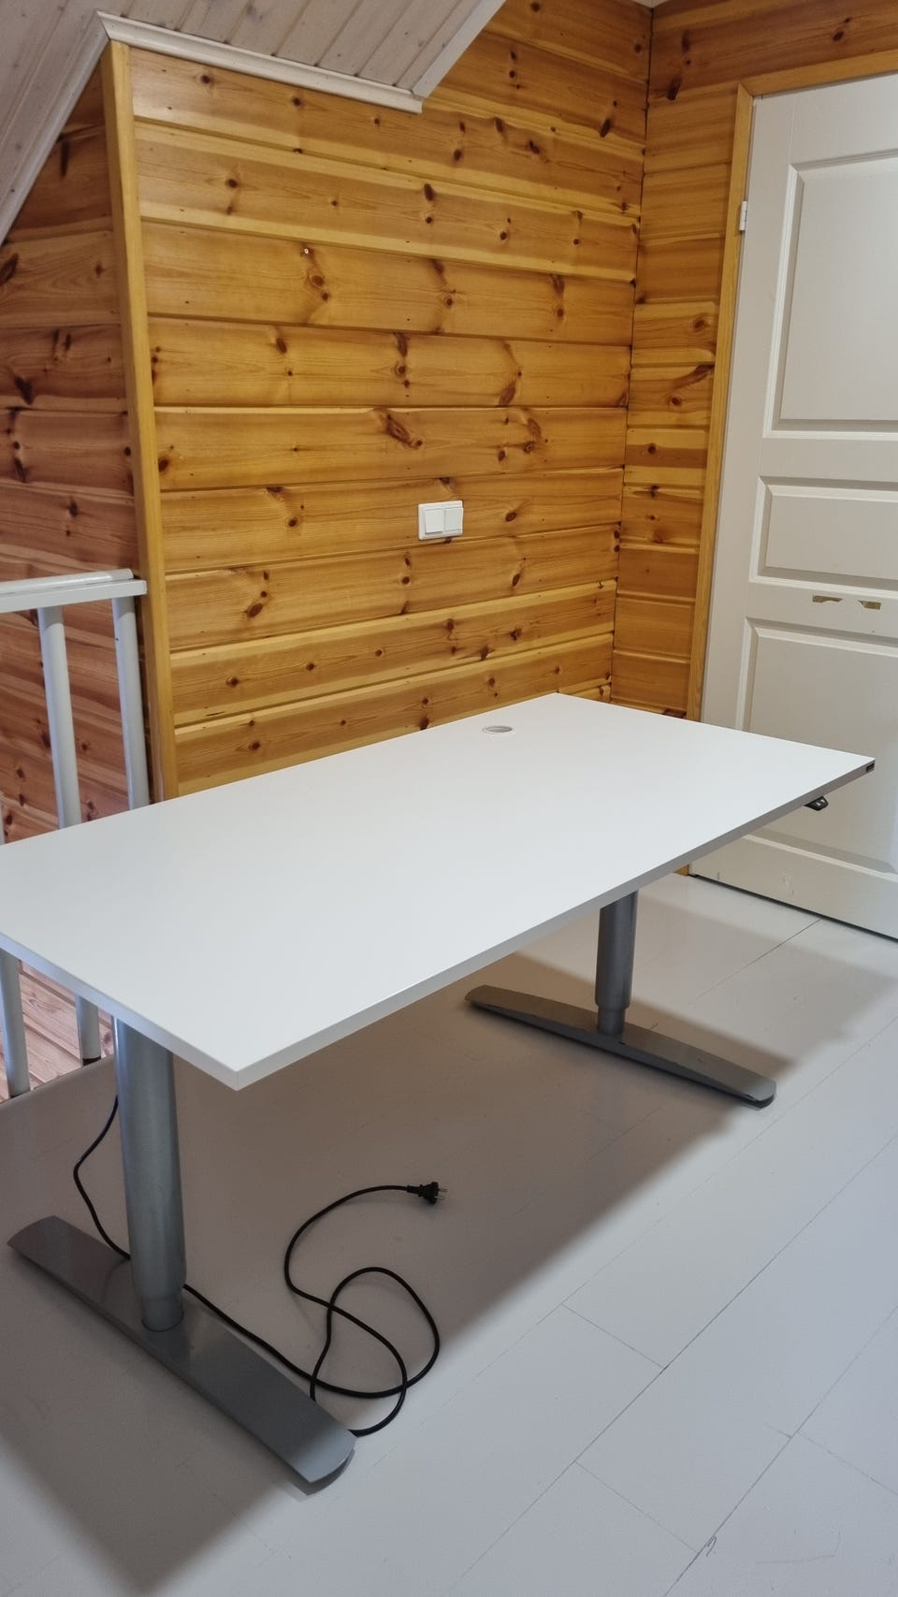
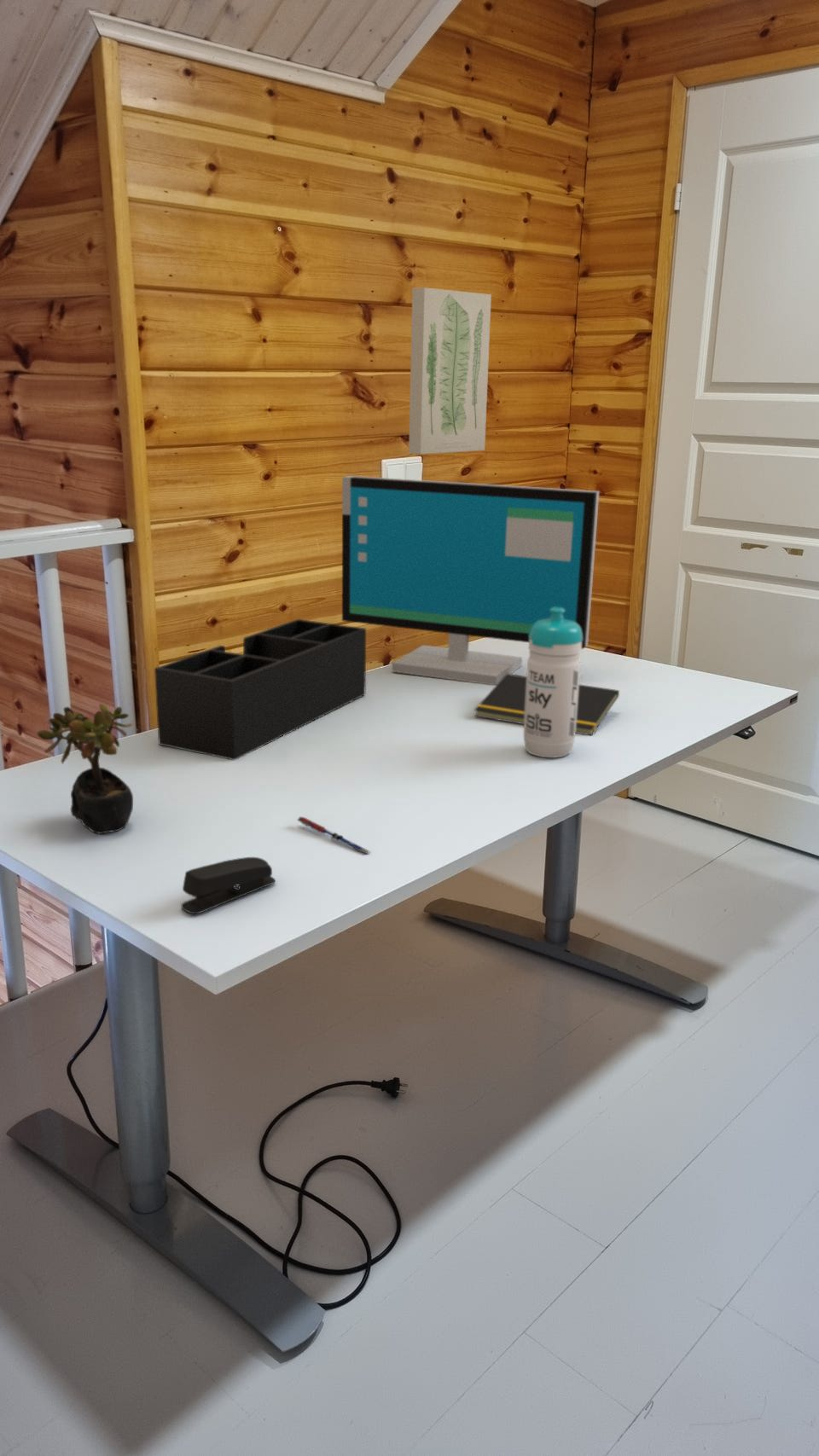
+ water bottle (552, 681)
+ pen (333, 833)
+ computer monitor (461, 578)
+ succulent plant (96, 763)
+ wall art (450, 373)
+ desk organizer (269, 682)
+ notepad (525, 703)
+ stapler (229, 877)
